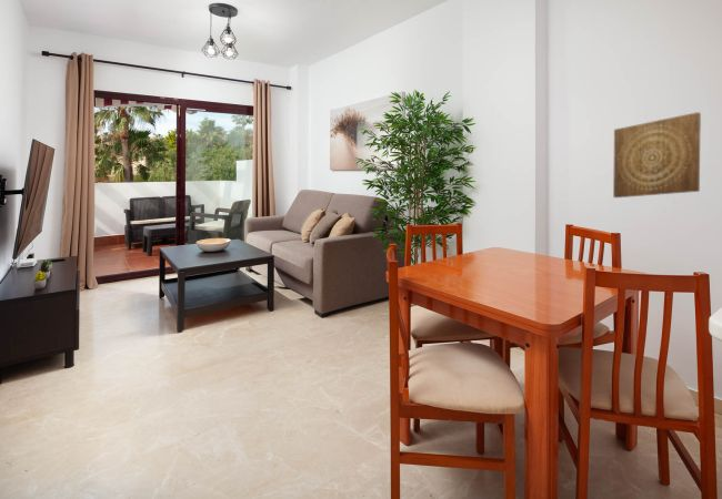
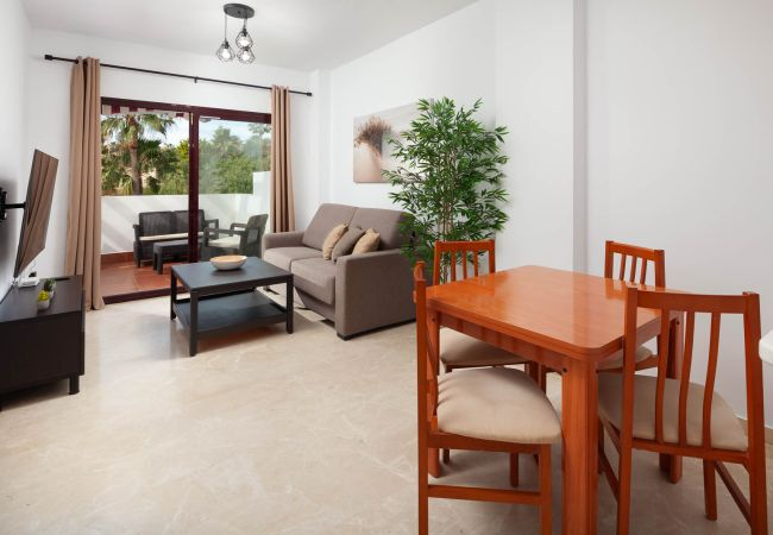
- wall art (653, 157)
